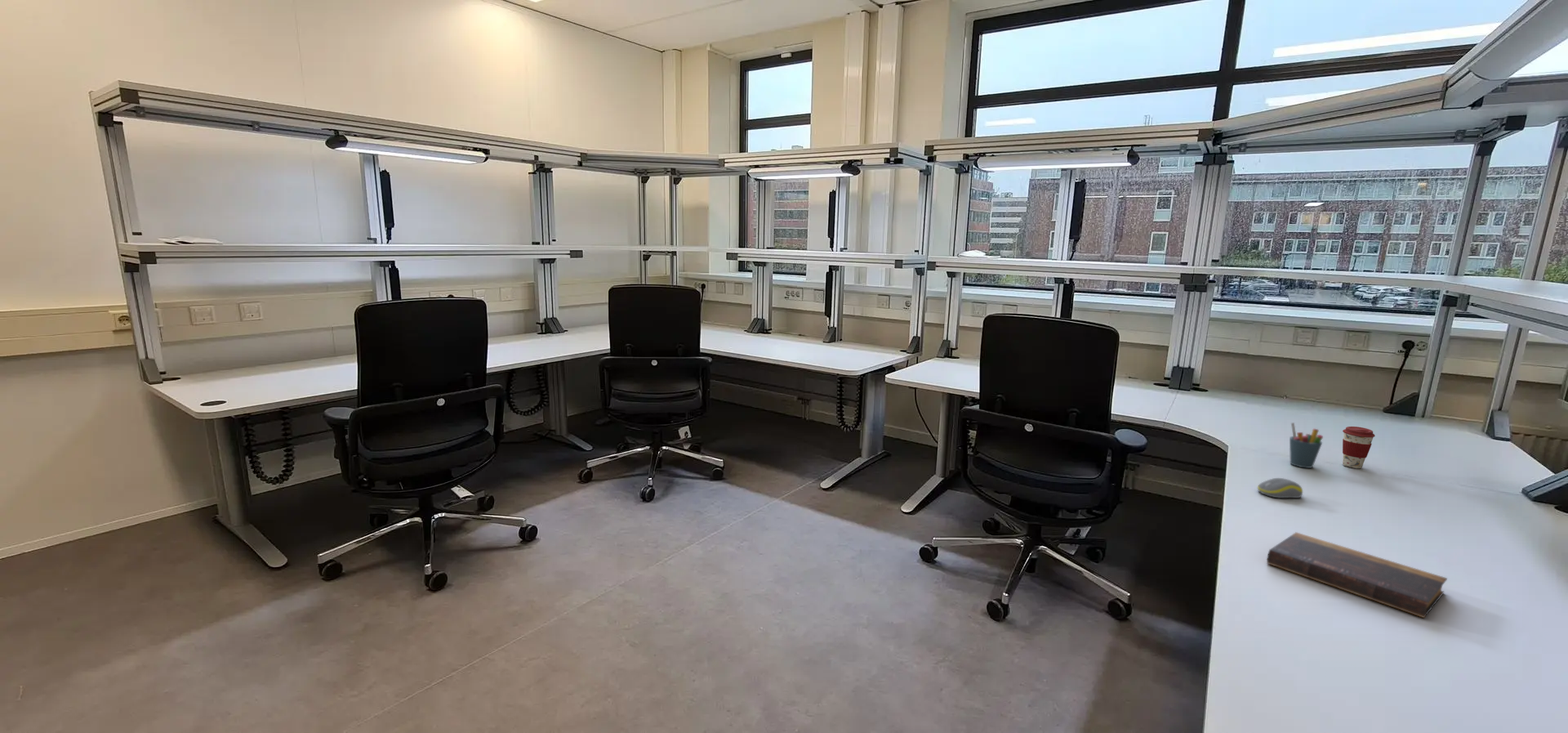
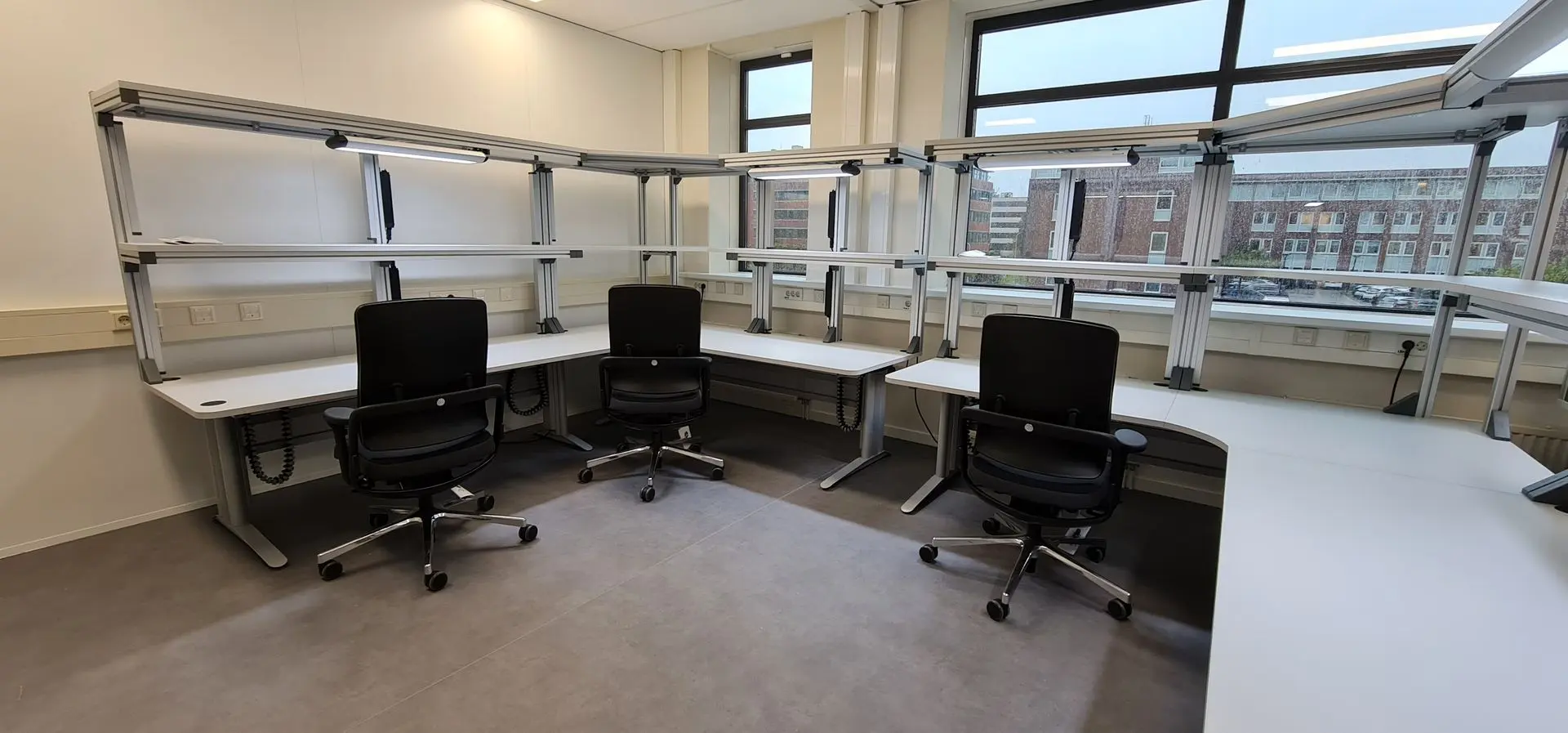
- computer mouse (1281, 486)
- coffee cup (1356, 447)
- book (1352, 570)
- pen holder (1305, 445)
